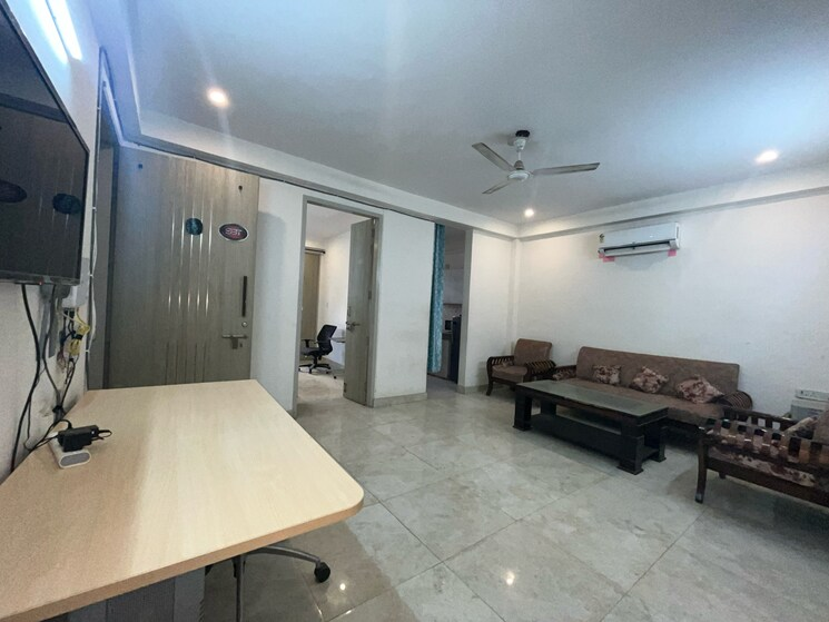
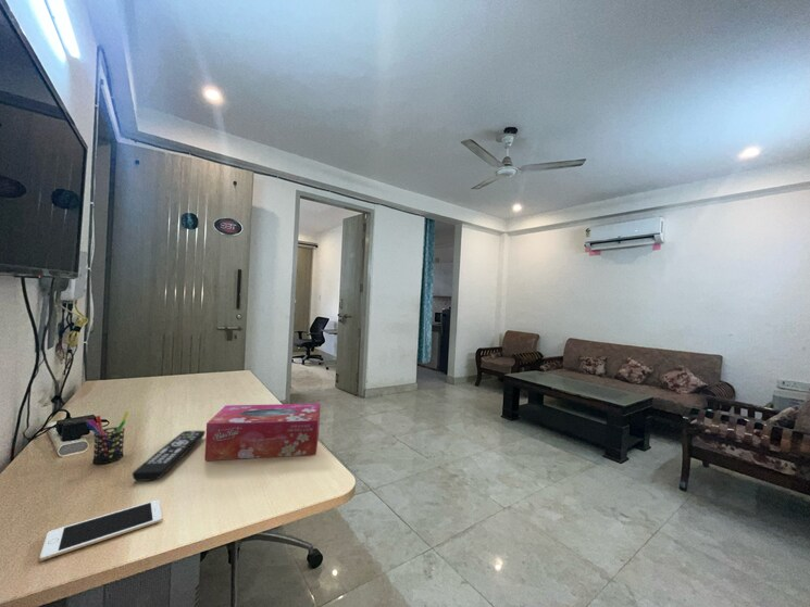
+ pen holder (110, 435)
+ tissue box (269, 429)
+ remote control (173, 452)
+ cell phone (107, 526)
